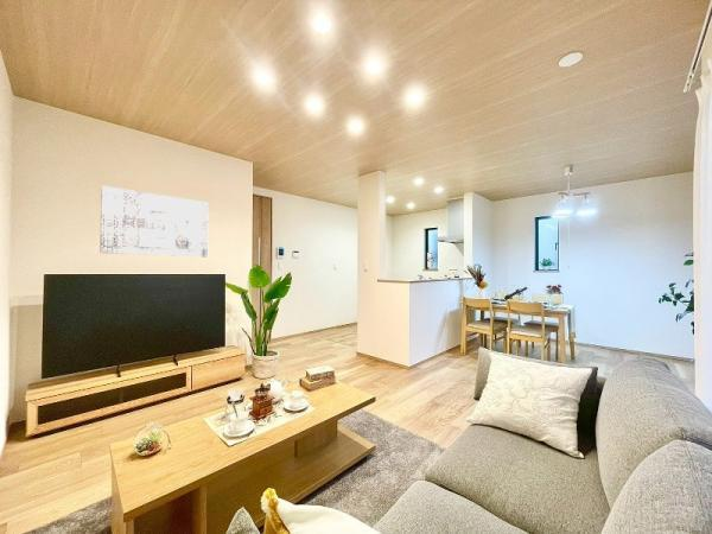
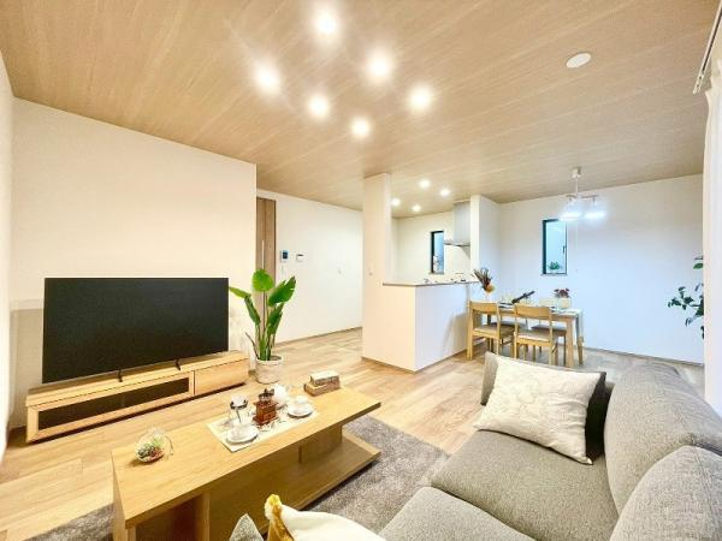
- wall art (159, 224)
